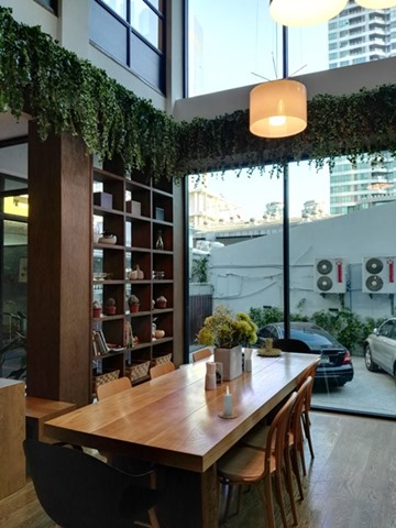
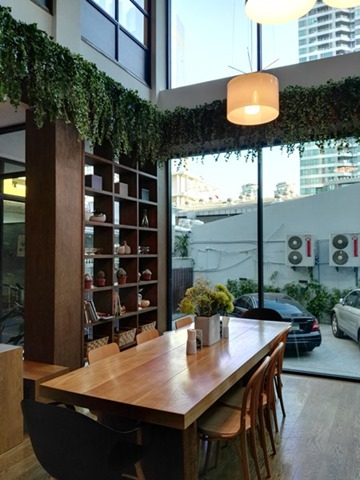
- candle holder (267, 346)
- candle (228, 399)
